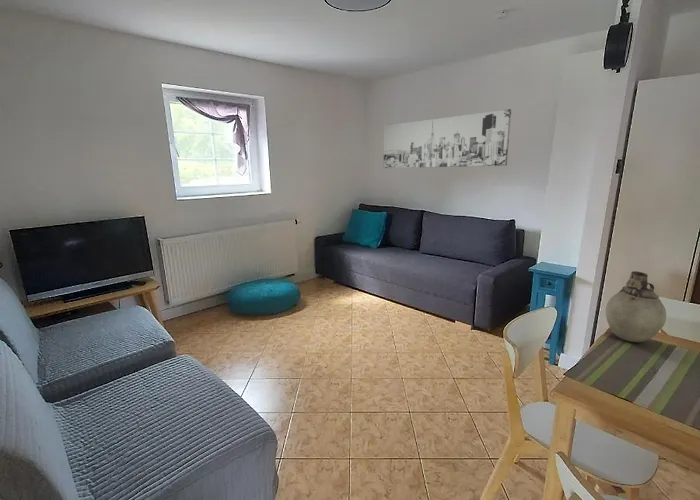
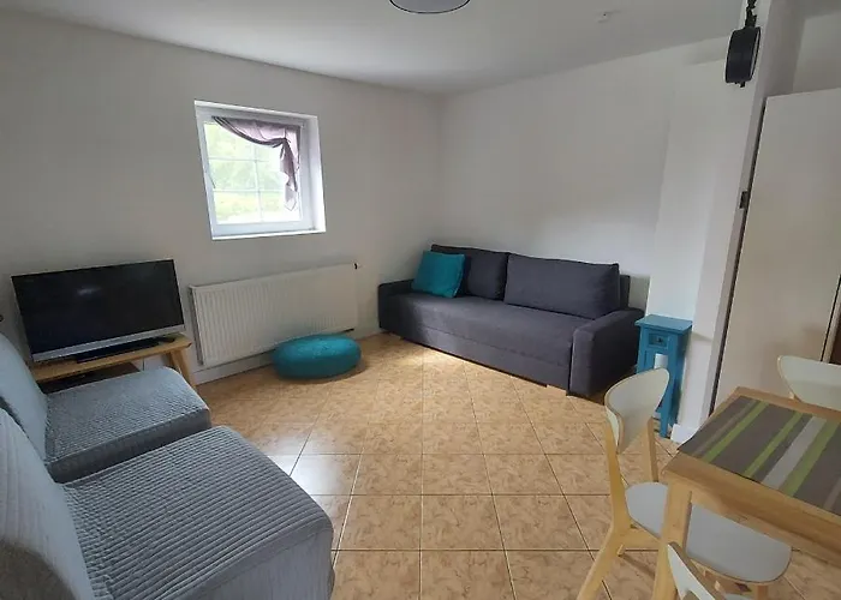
- wall art (437, 143)
- vase (636, 307)
